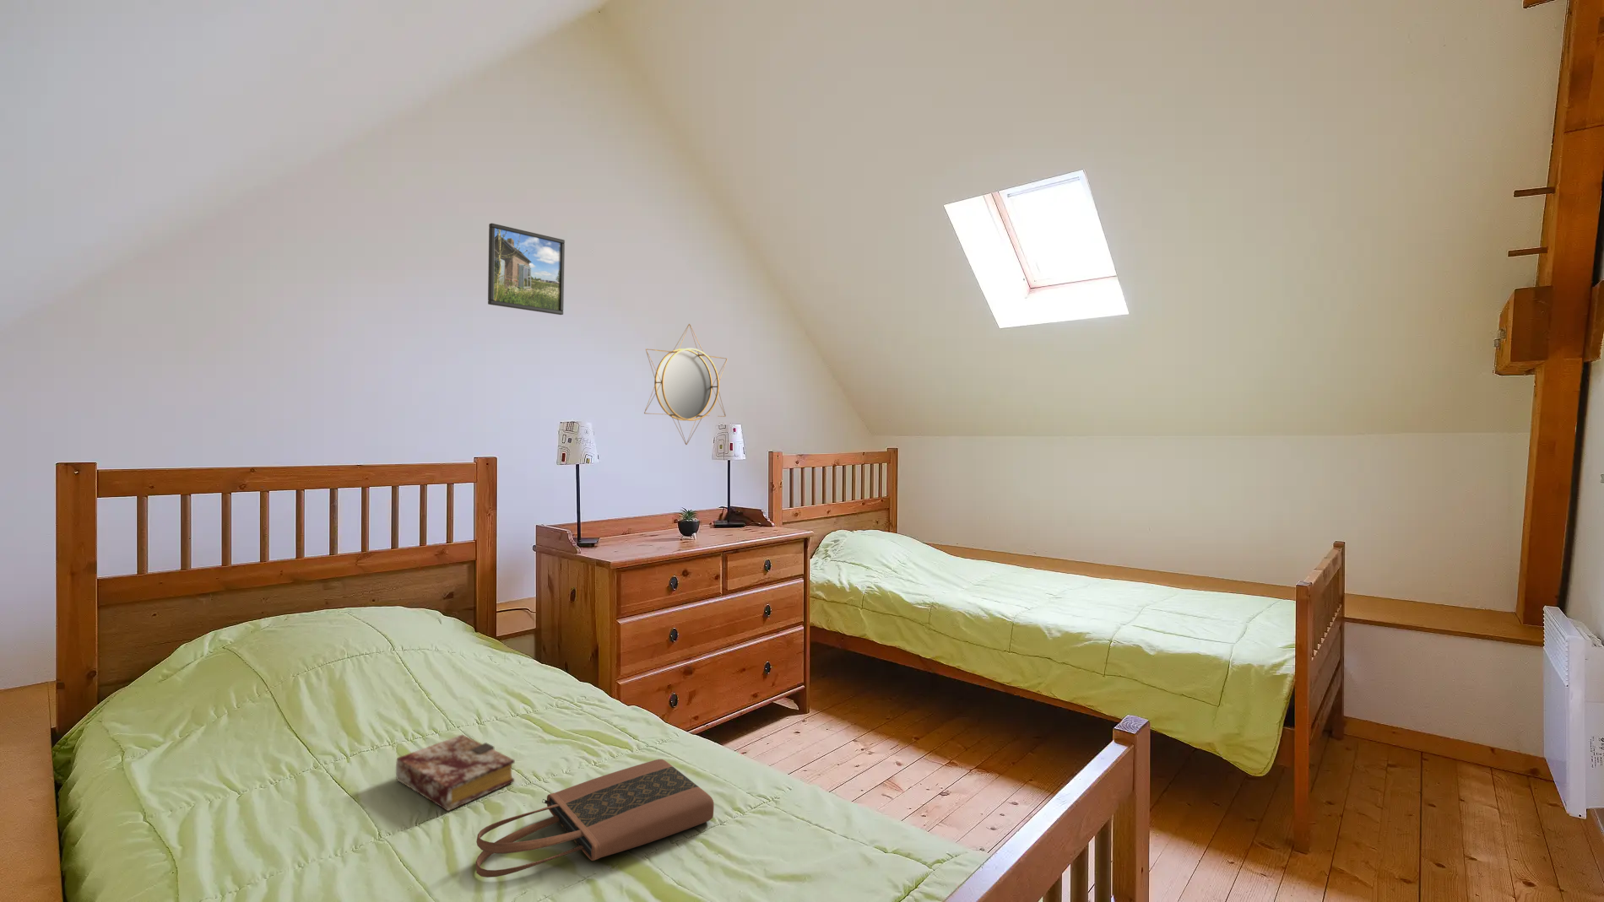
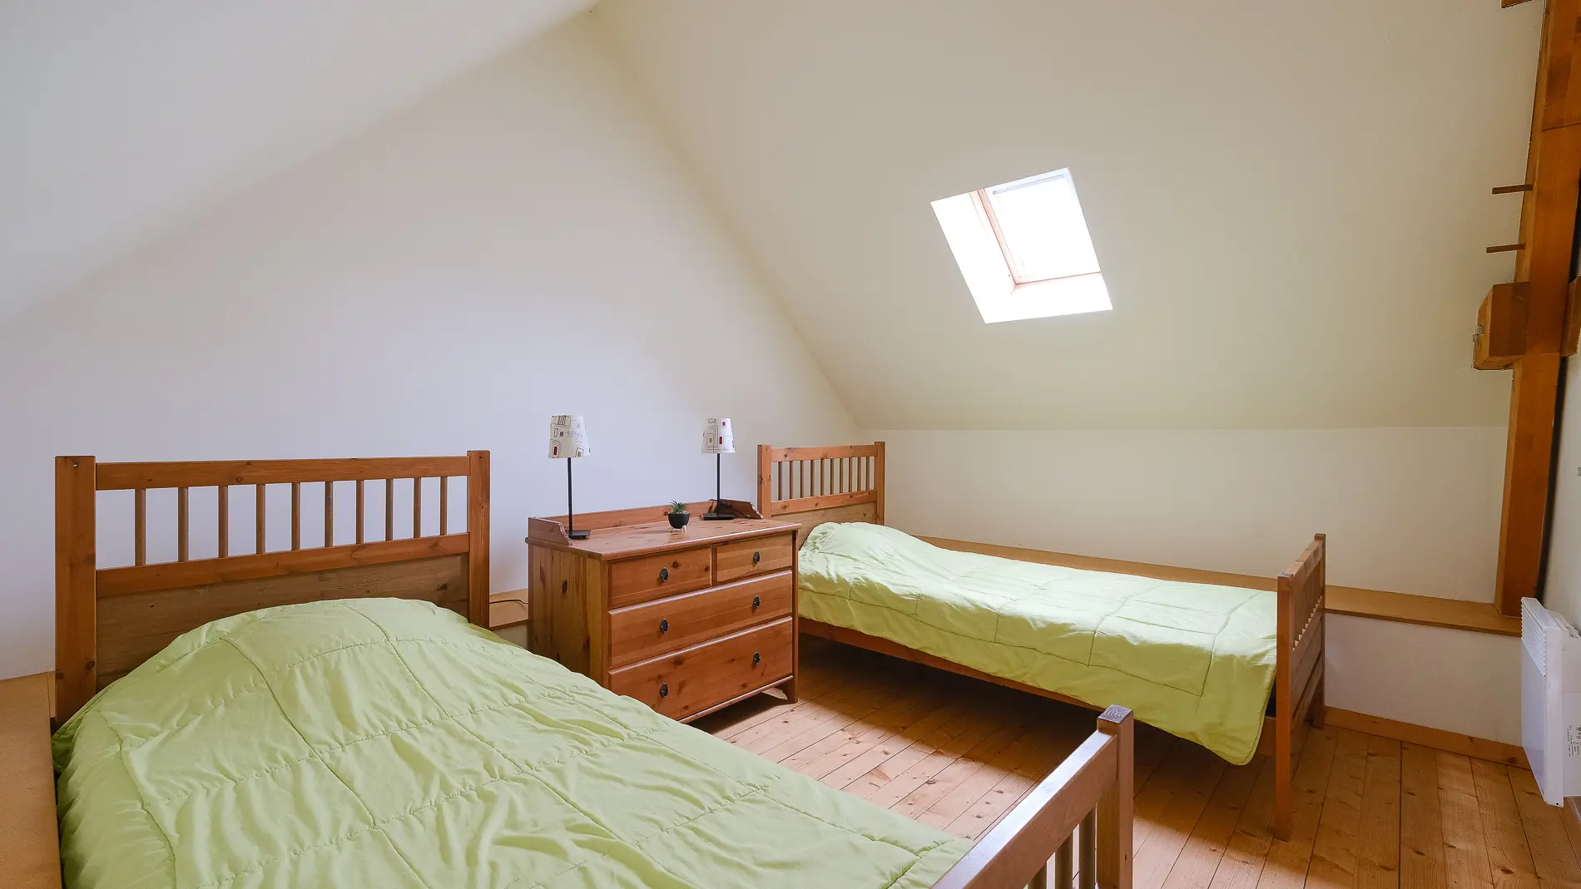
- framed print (528, 271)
- home mirror (687, 384)
- tote bag (593, 815)
- book (456, 770)
